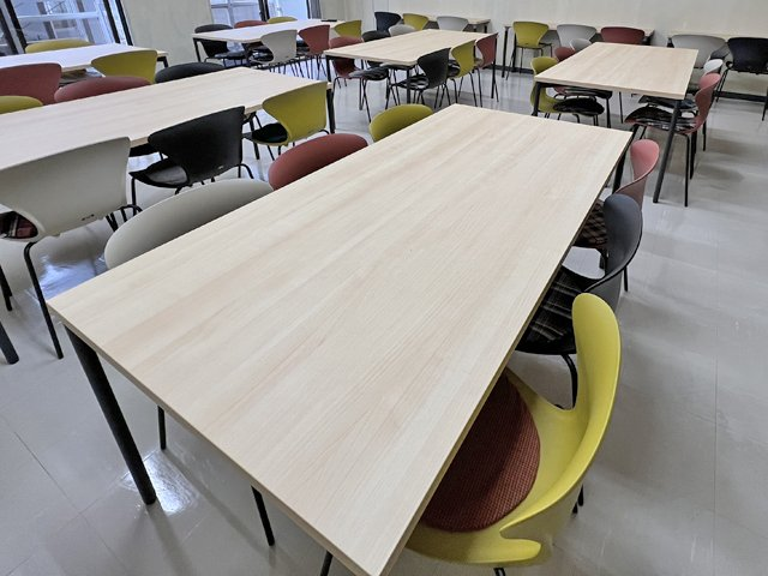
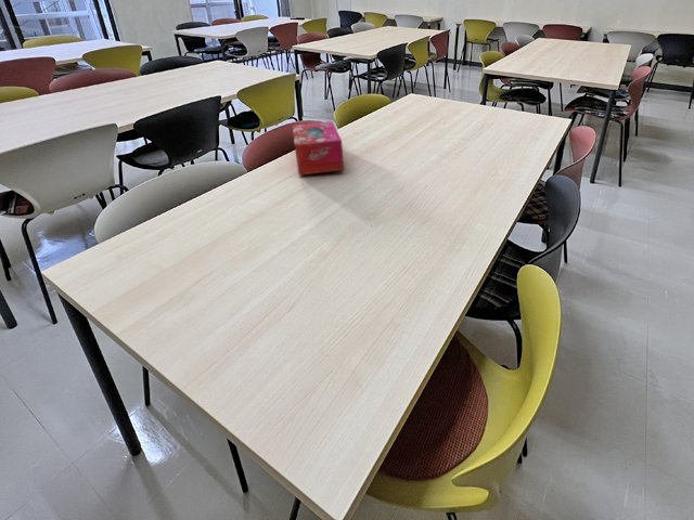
+ tissue box (317, 146)
